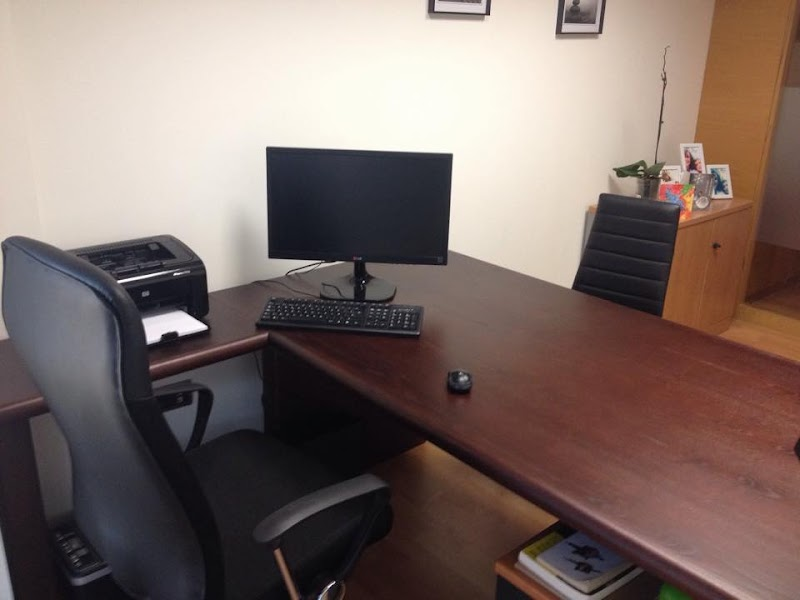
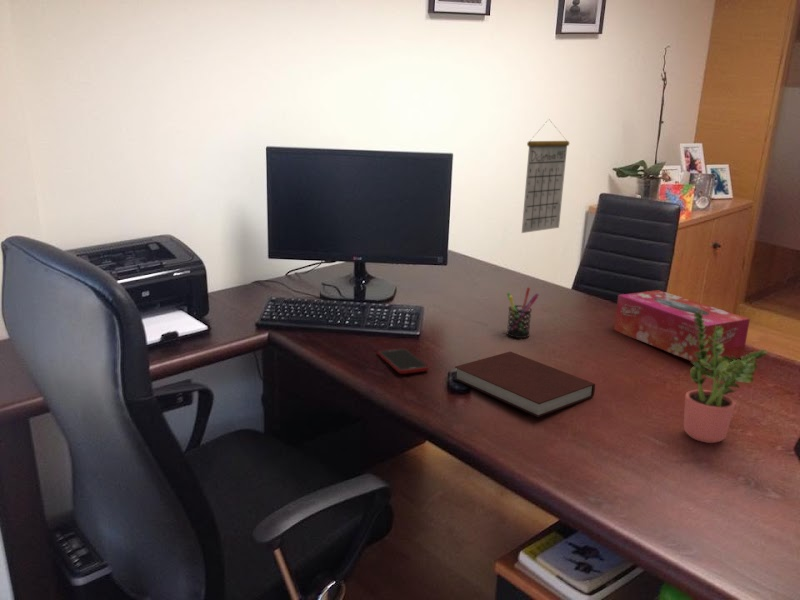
+ pen holder (518, 311)
+ notebook (523, 381)
+ cell phone (402, 360)
+ calendar (545, 175)
+ tissue box (678, 324)
+ potted plant (734, 378)
